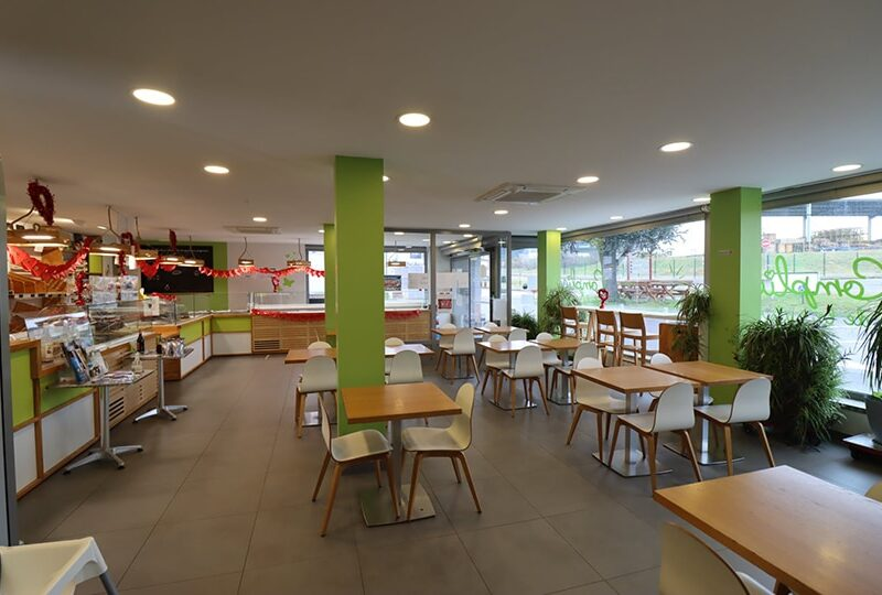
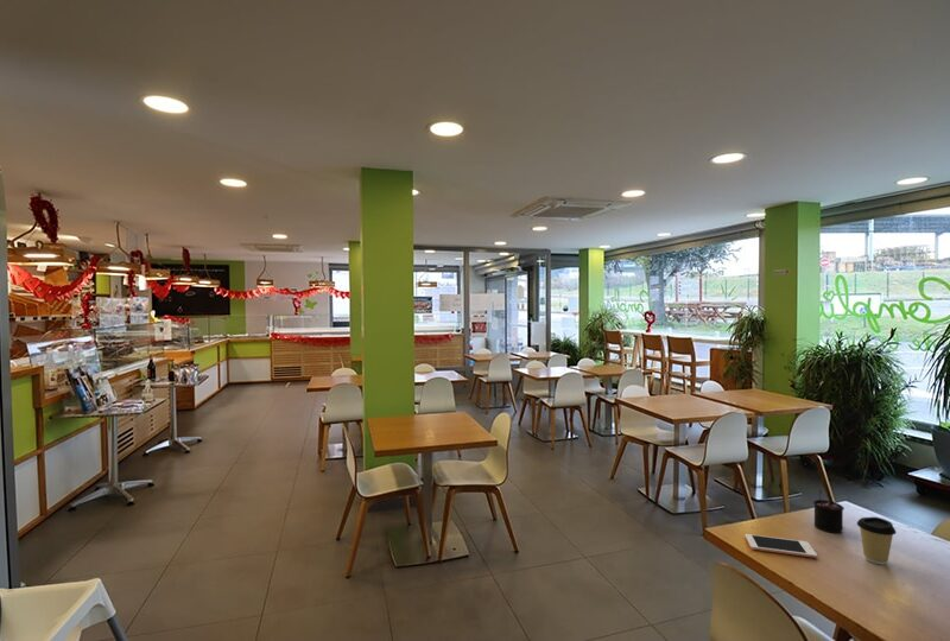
+ candle (828, 510)
+ coffee cup (875, 540)
+ cell phone (779, 545)
